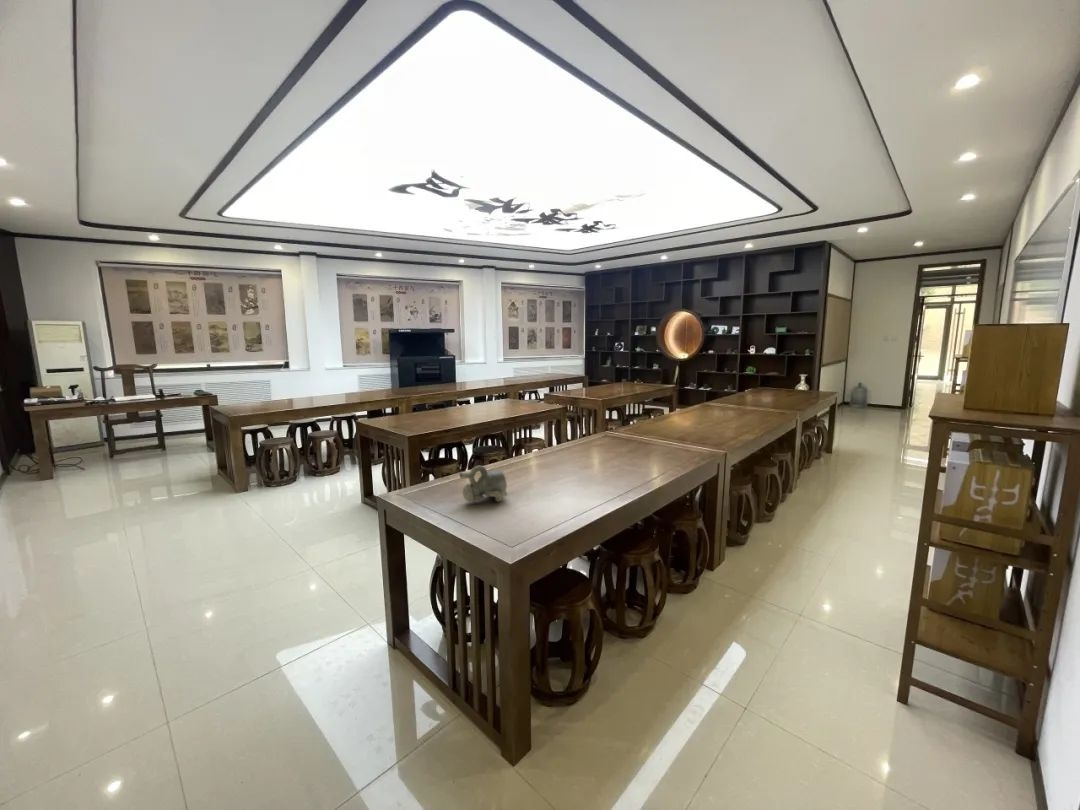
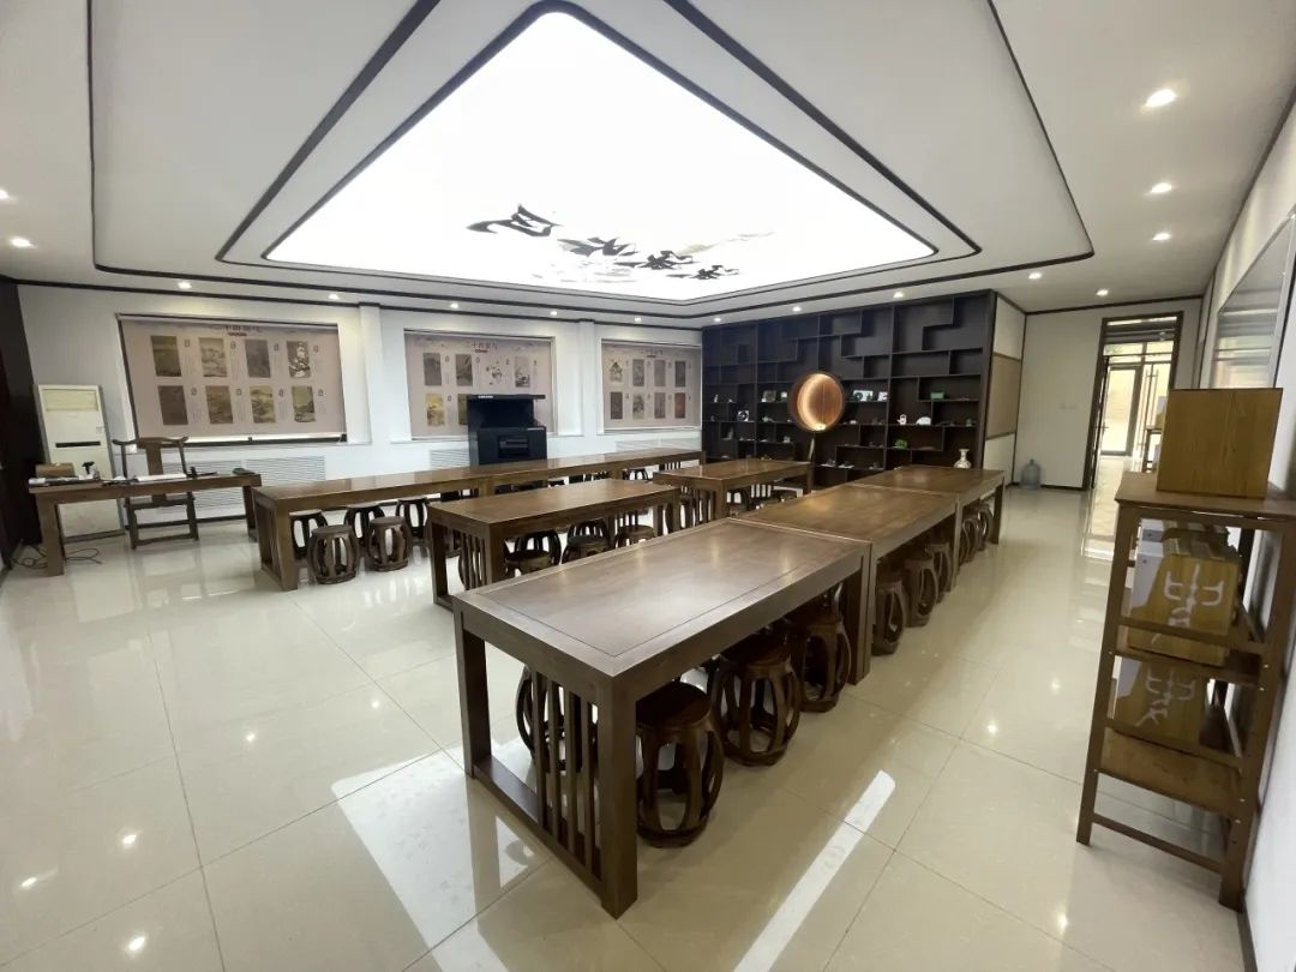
- teapot (482, 483)
